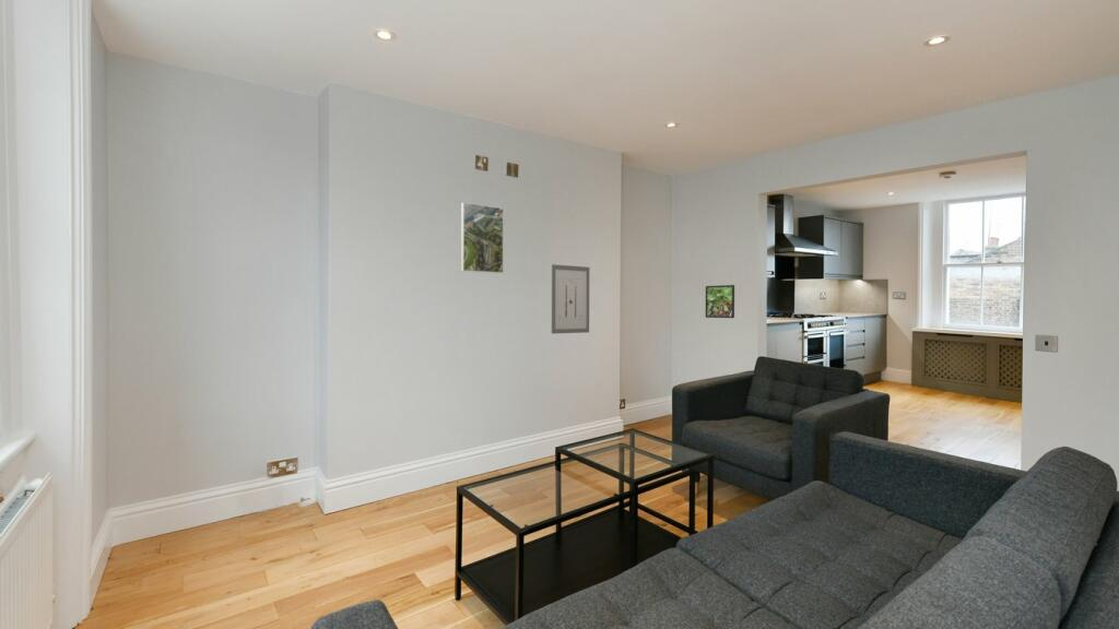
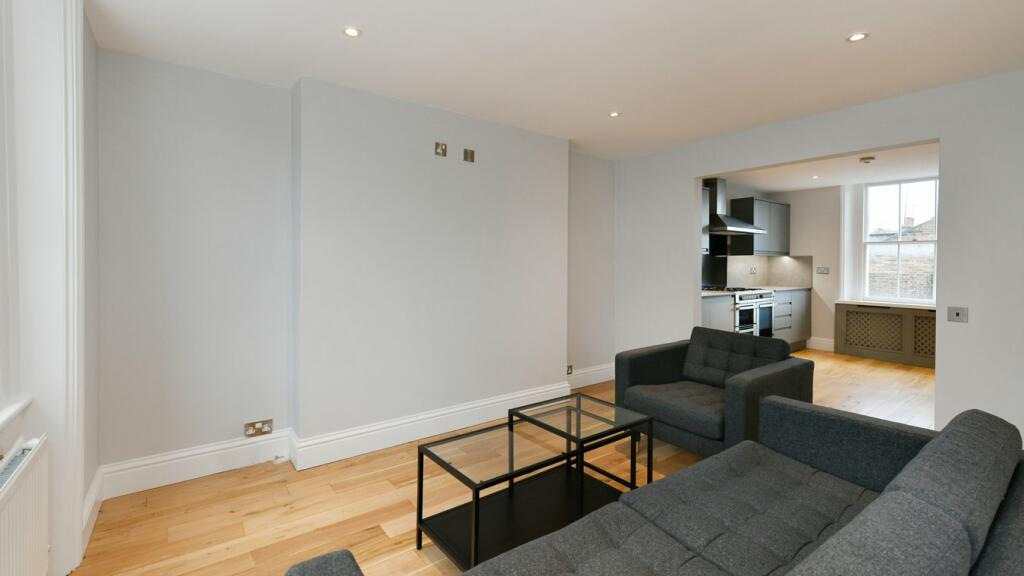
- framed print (719, 301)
- wall art (570, 299)
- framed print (482, 238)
